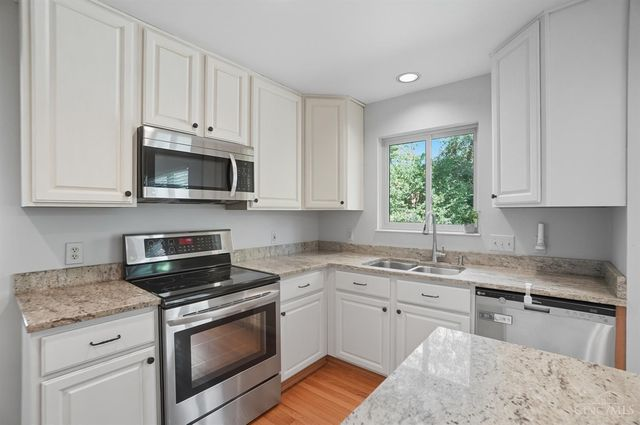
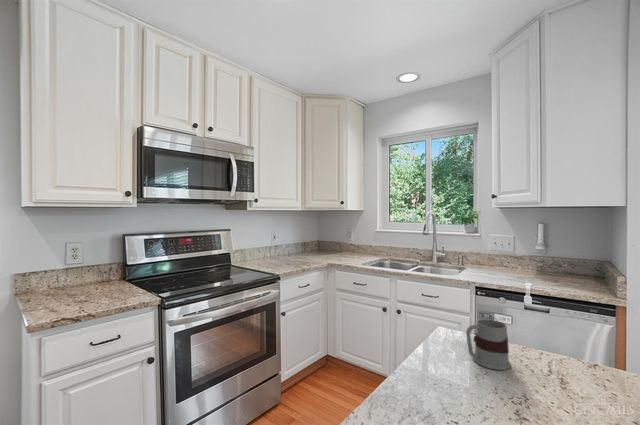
+ mug (486, 342)
